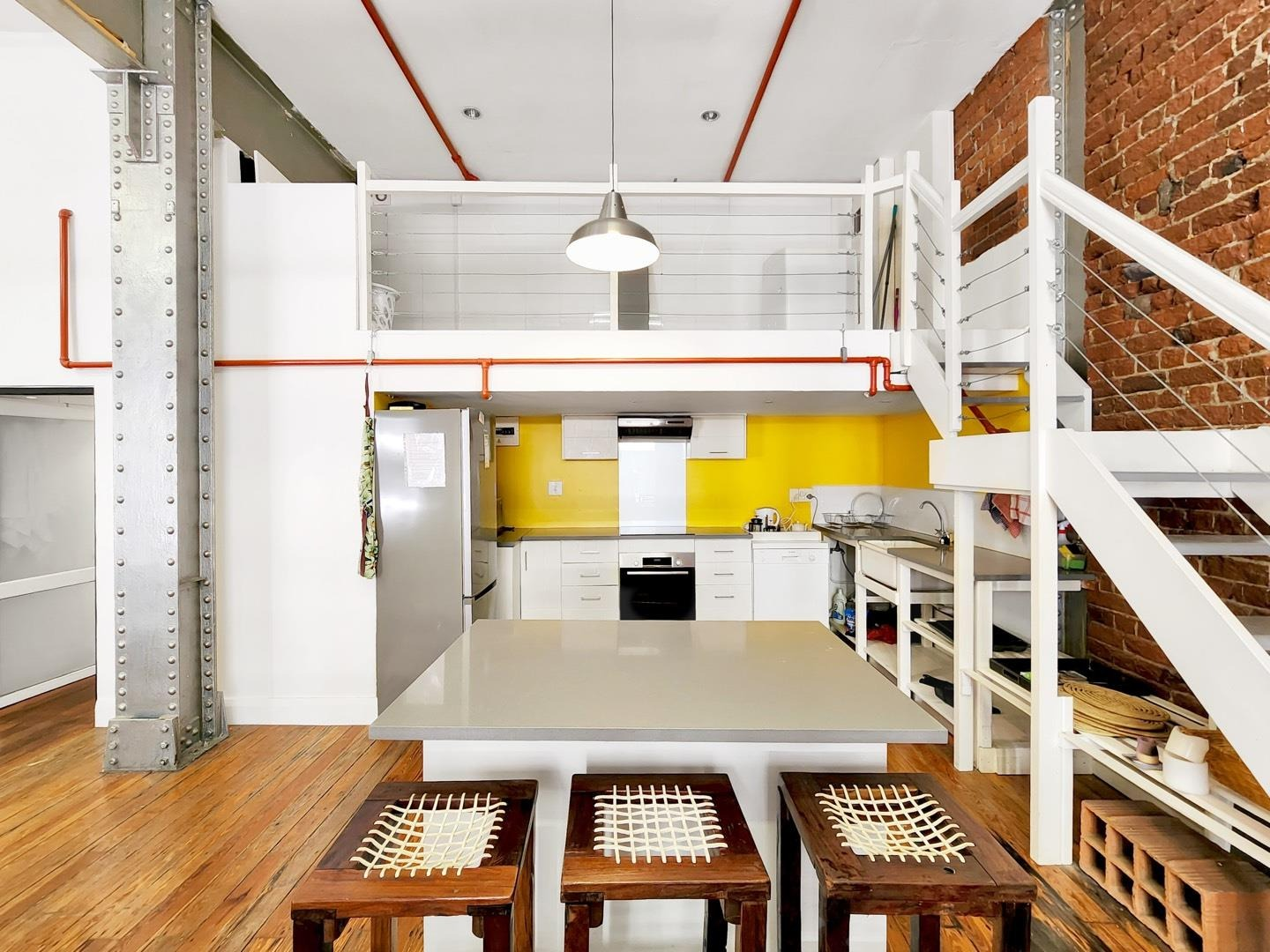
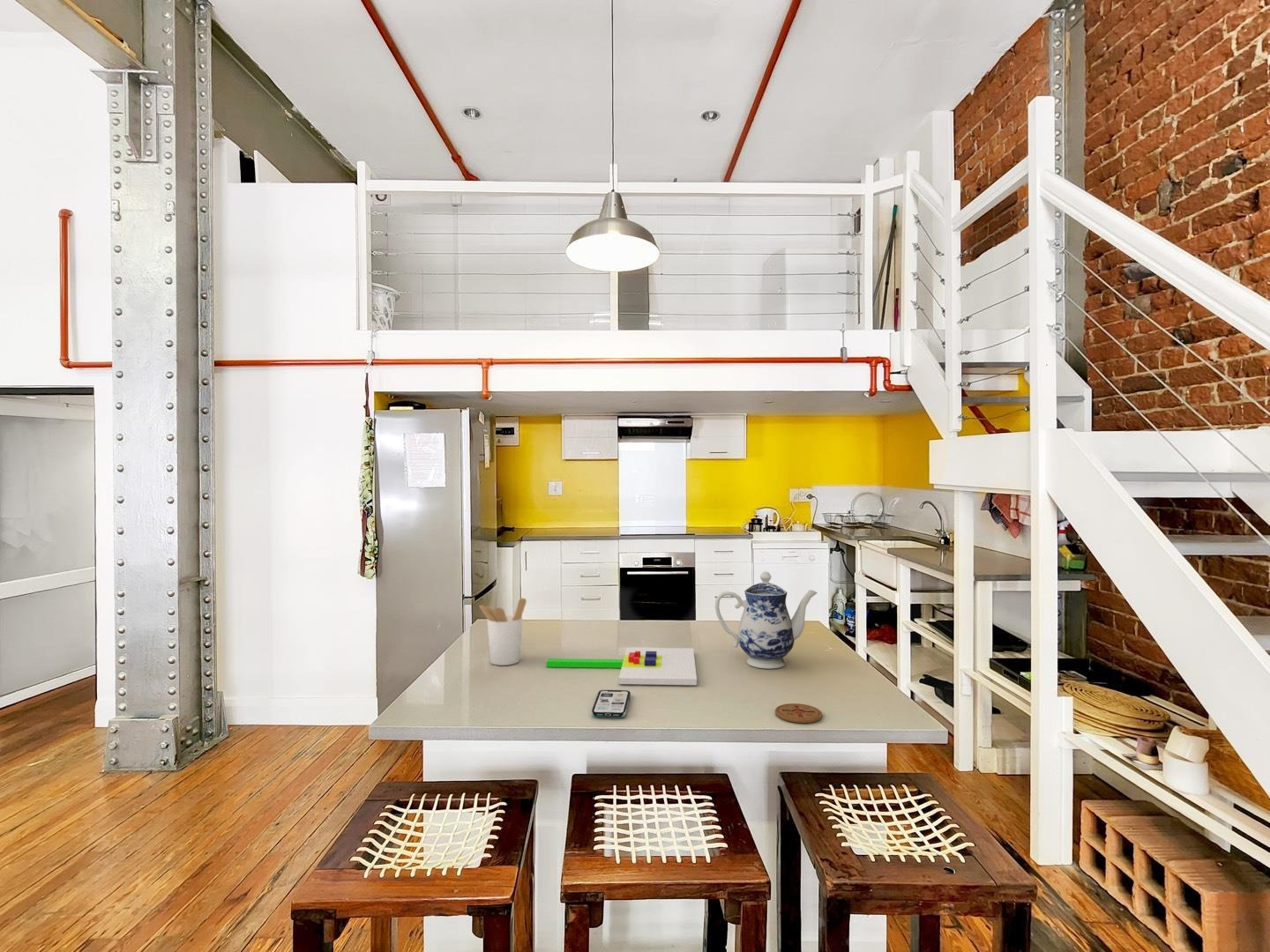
+ coaster (798, 712)
+ phone case (611, 703)
+ utensil holder (501, 631)
+ chopping board (620, 661)
+ teapot (766, 617)
